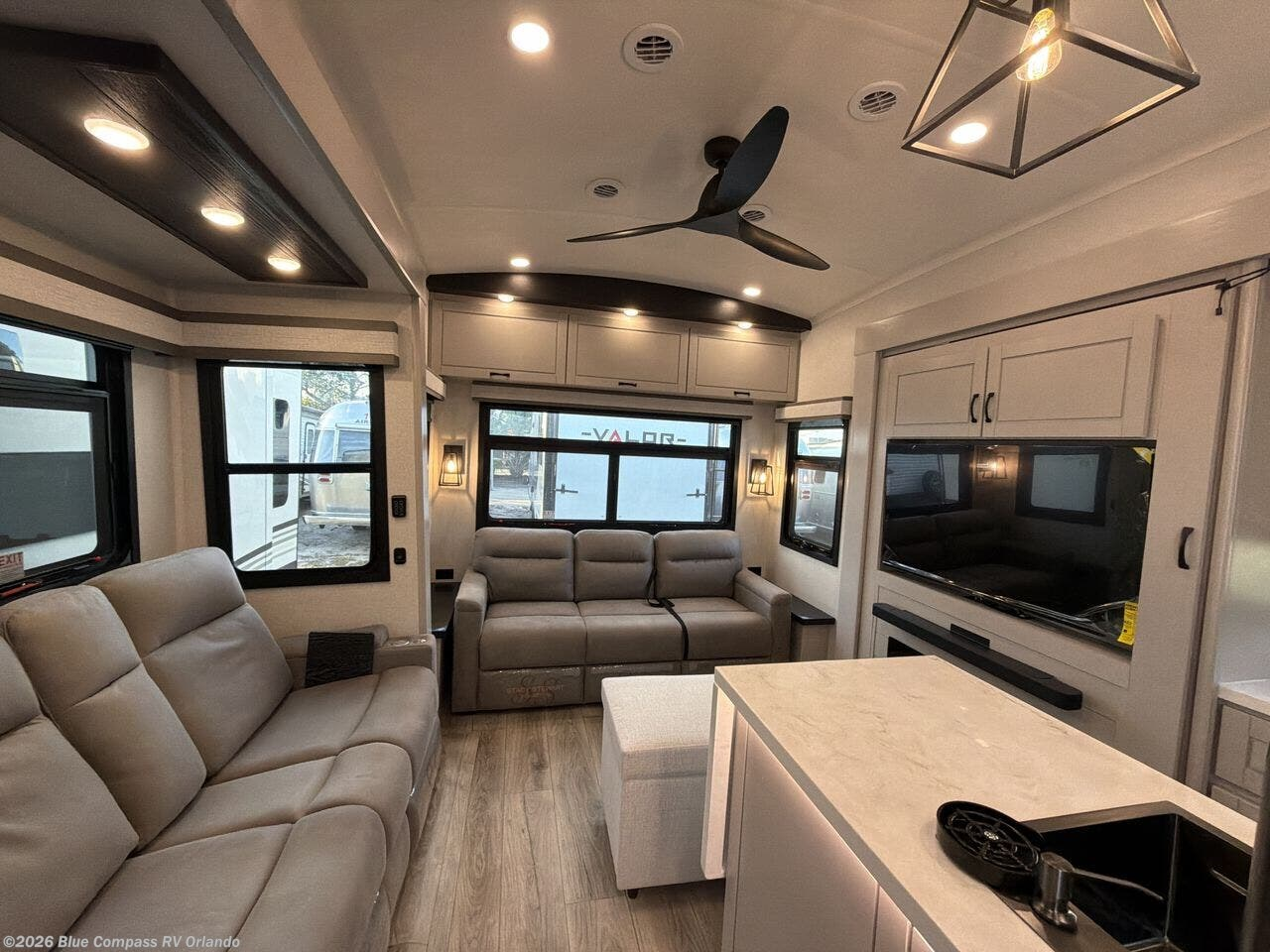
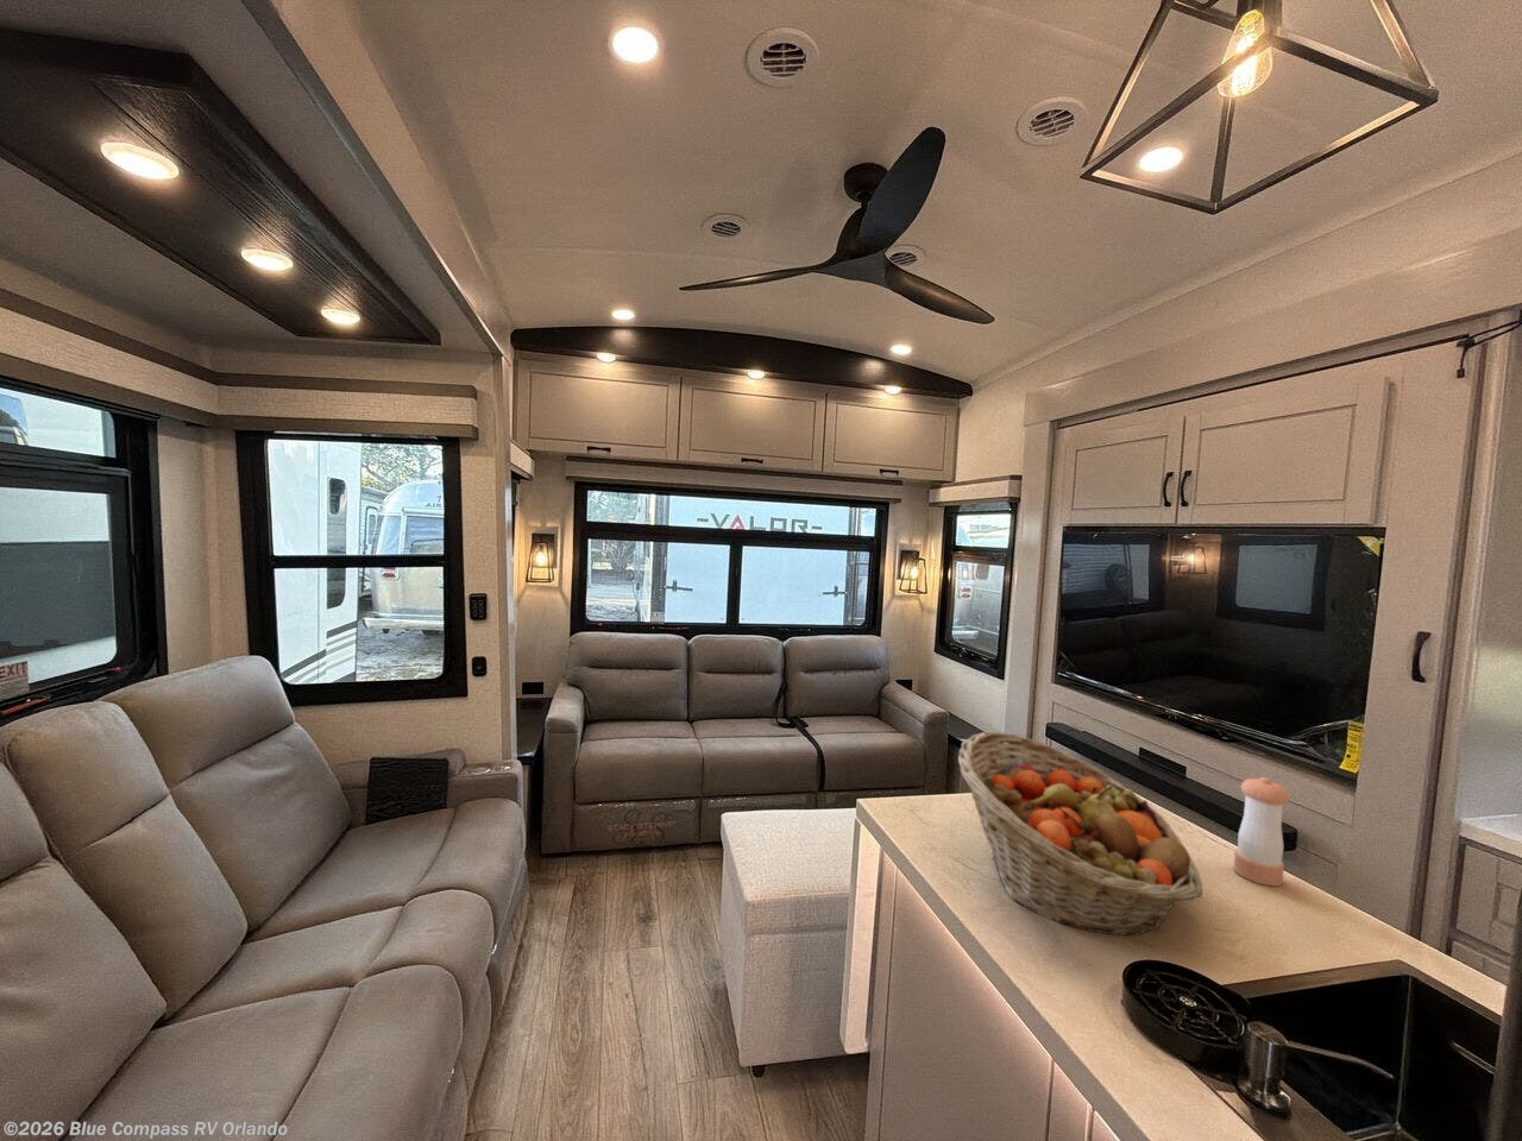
+ fruit basket (1067, 819)
+ pepper shaker (1262, 826)
